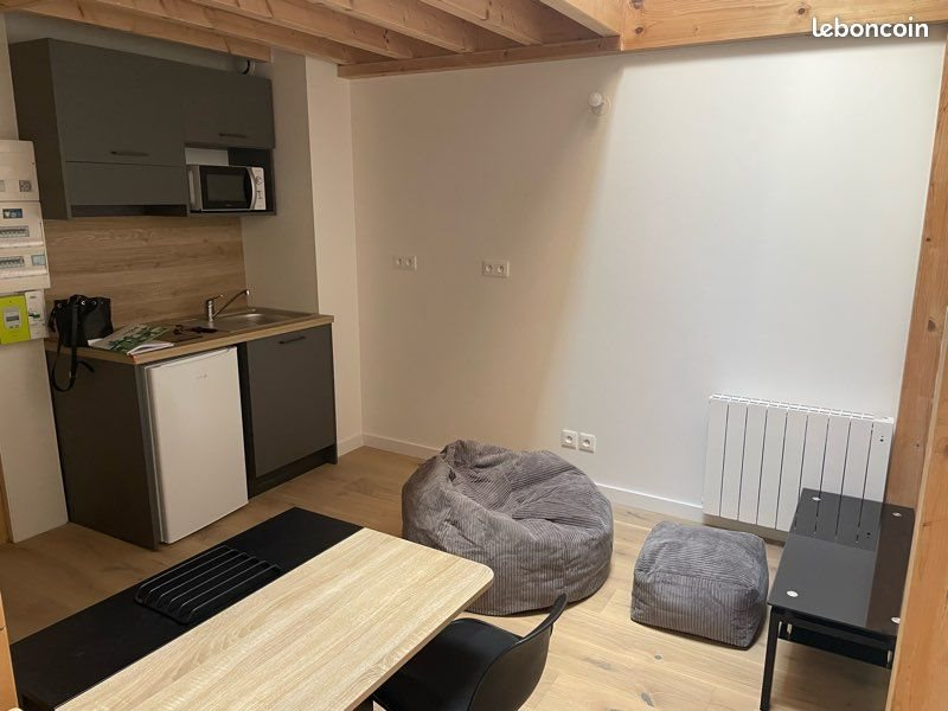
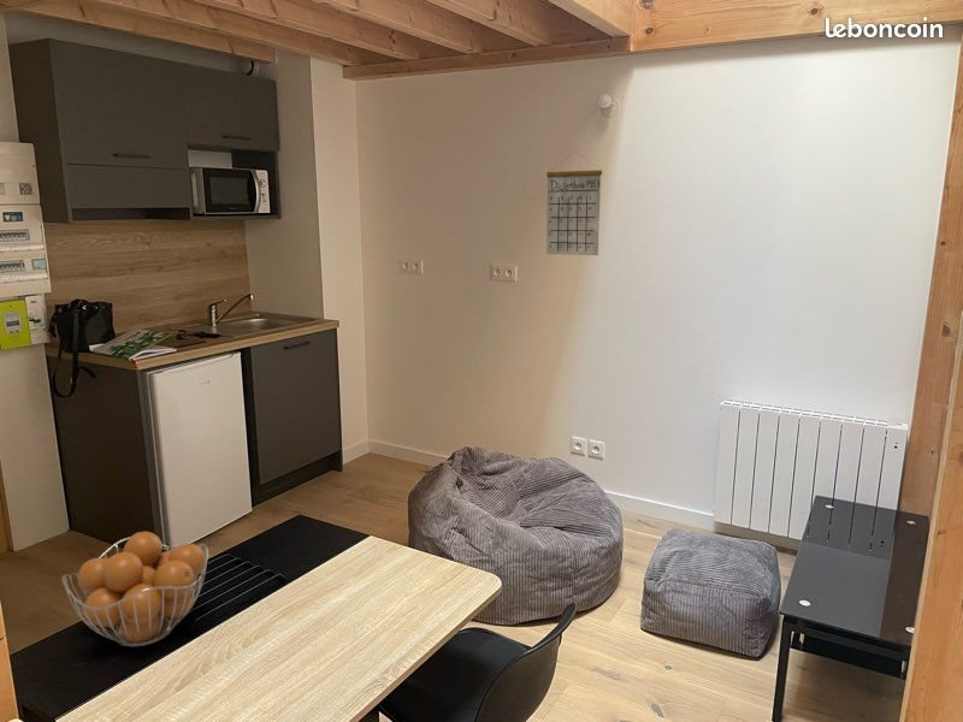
+ fruit basket (140, 588)
+ calendar (573, 203)
